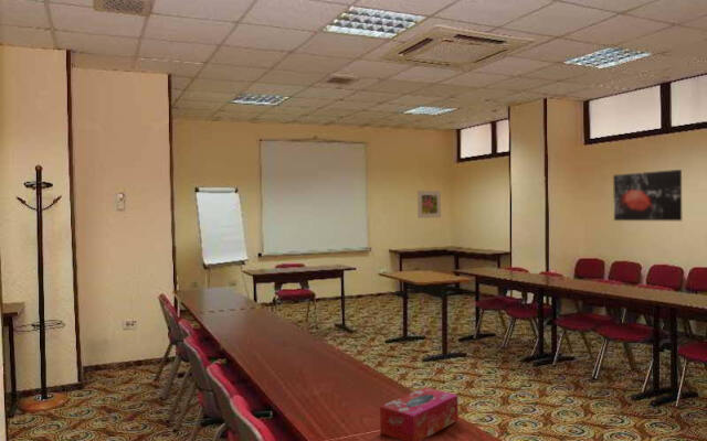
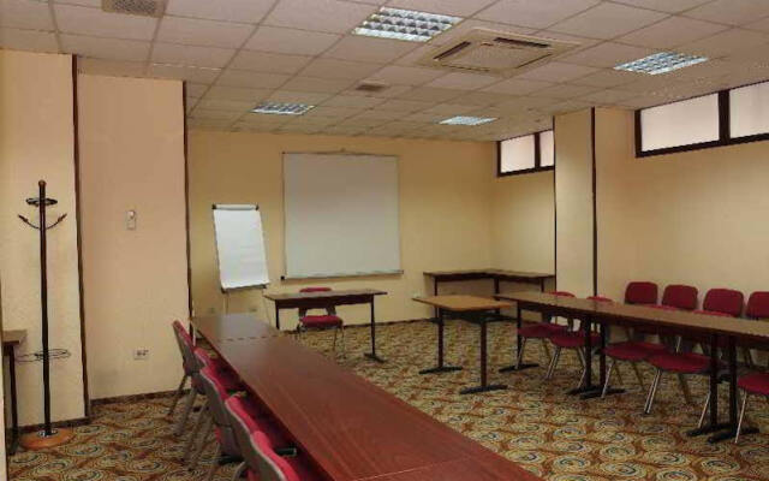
- wall art (645, 196)
- tissue box (420, 413)
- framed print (429, 204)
